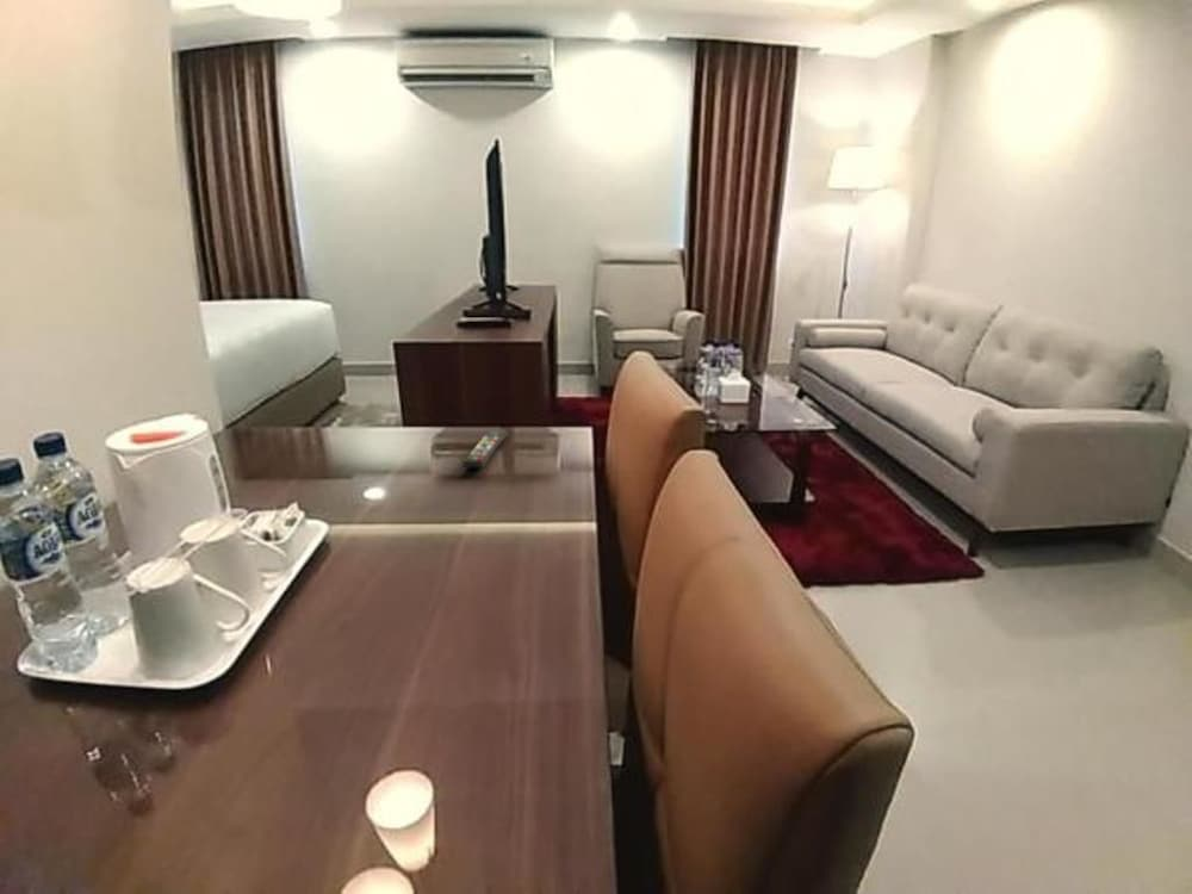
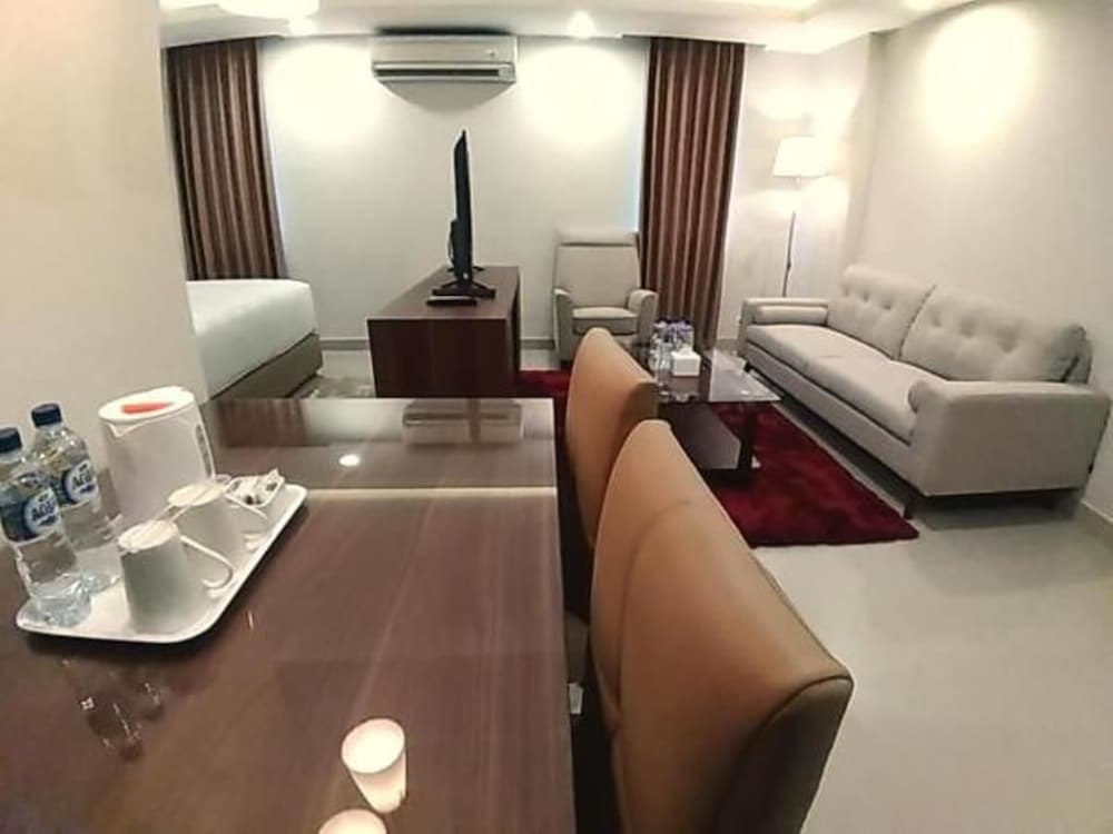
- remote control (486, 447)
